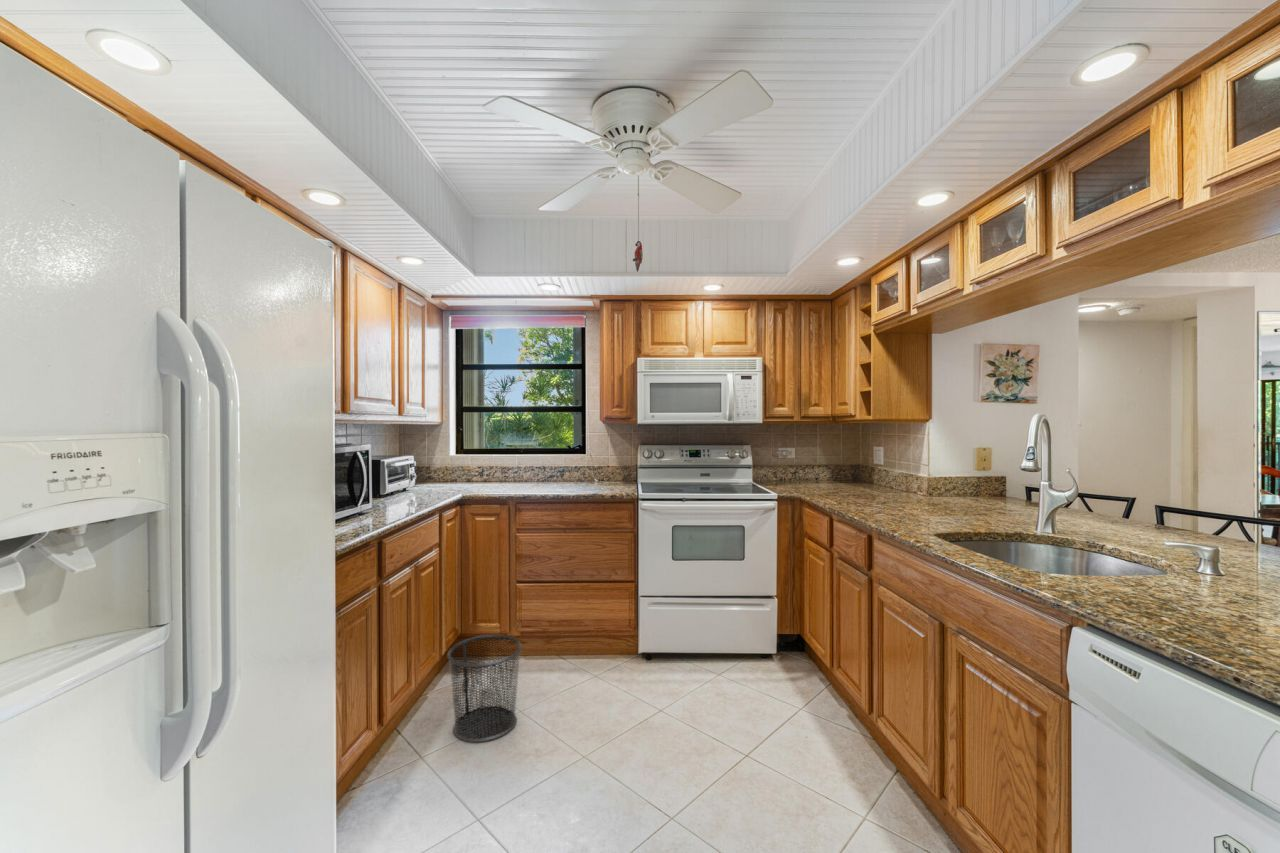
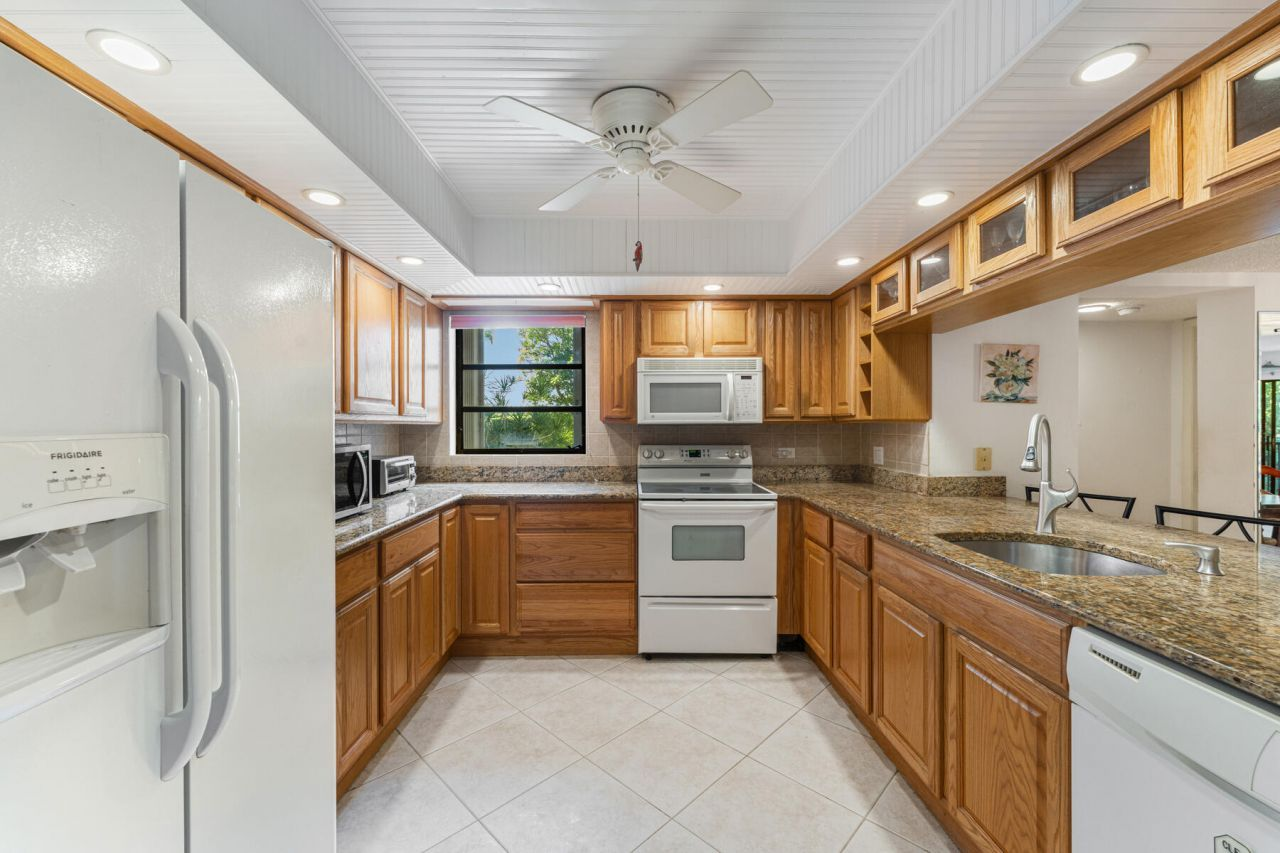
- waste bin (485, 686)
